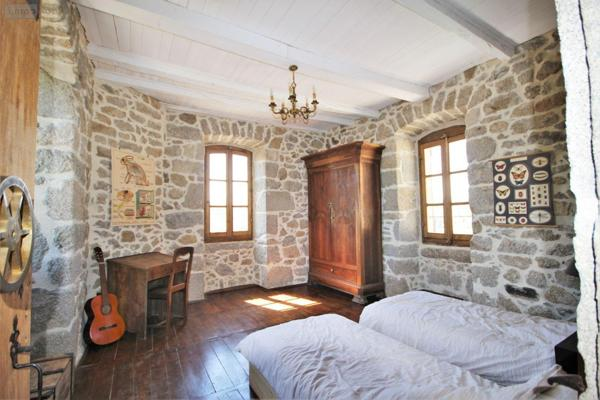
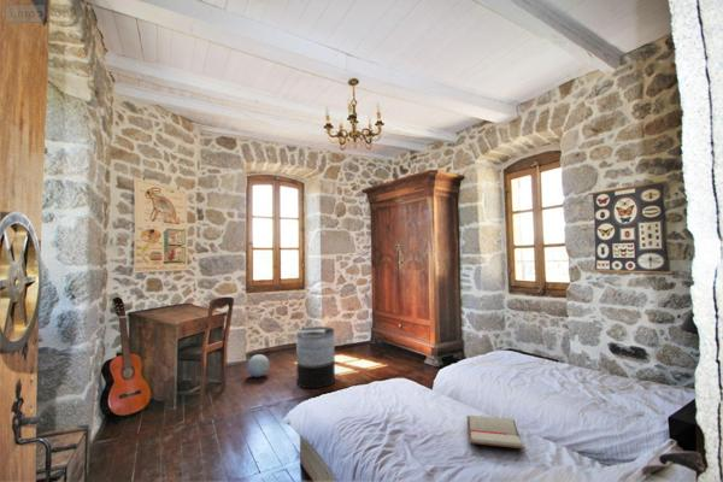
+ ball (258, 365)
+ trash can (316, 355)
+ paperback book (493, 433)
